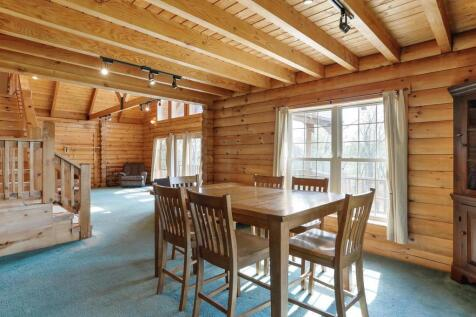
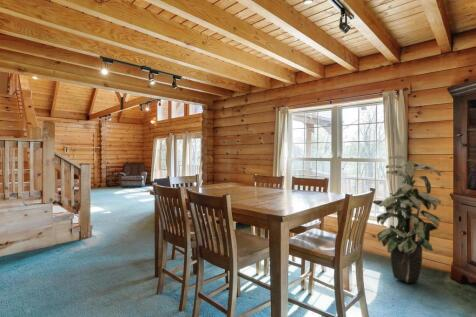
+ indoor plant (404, 217)
